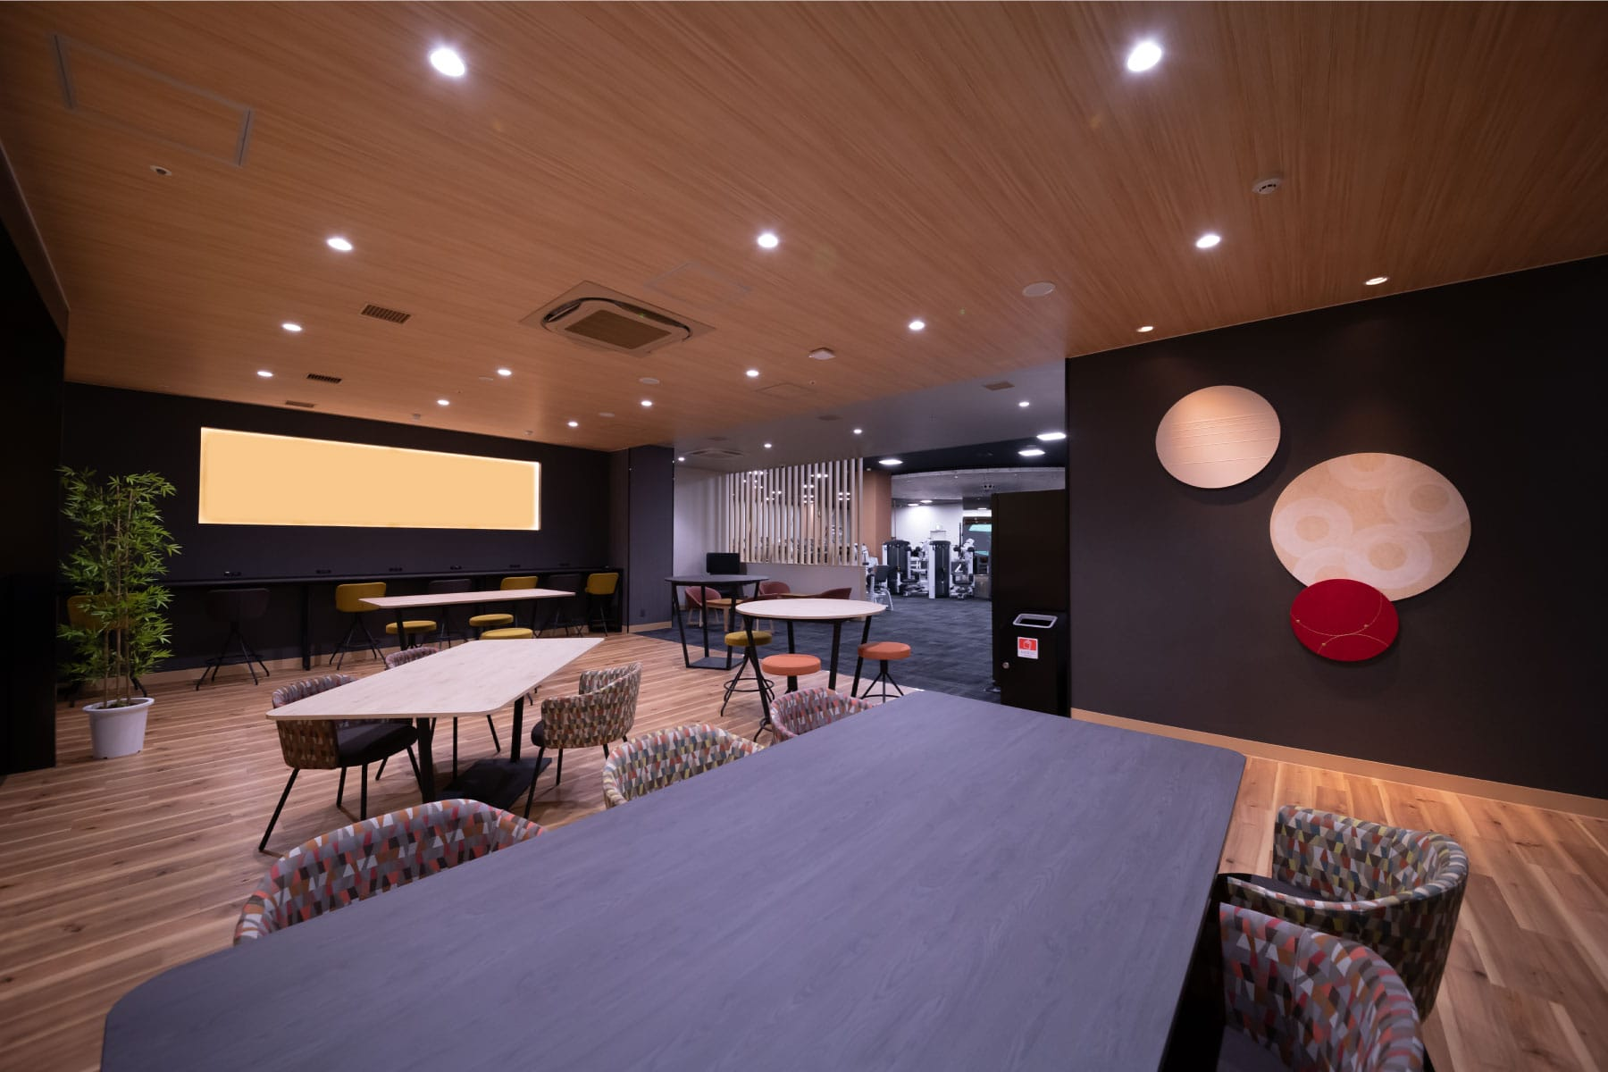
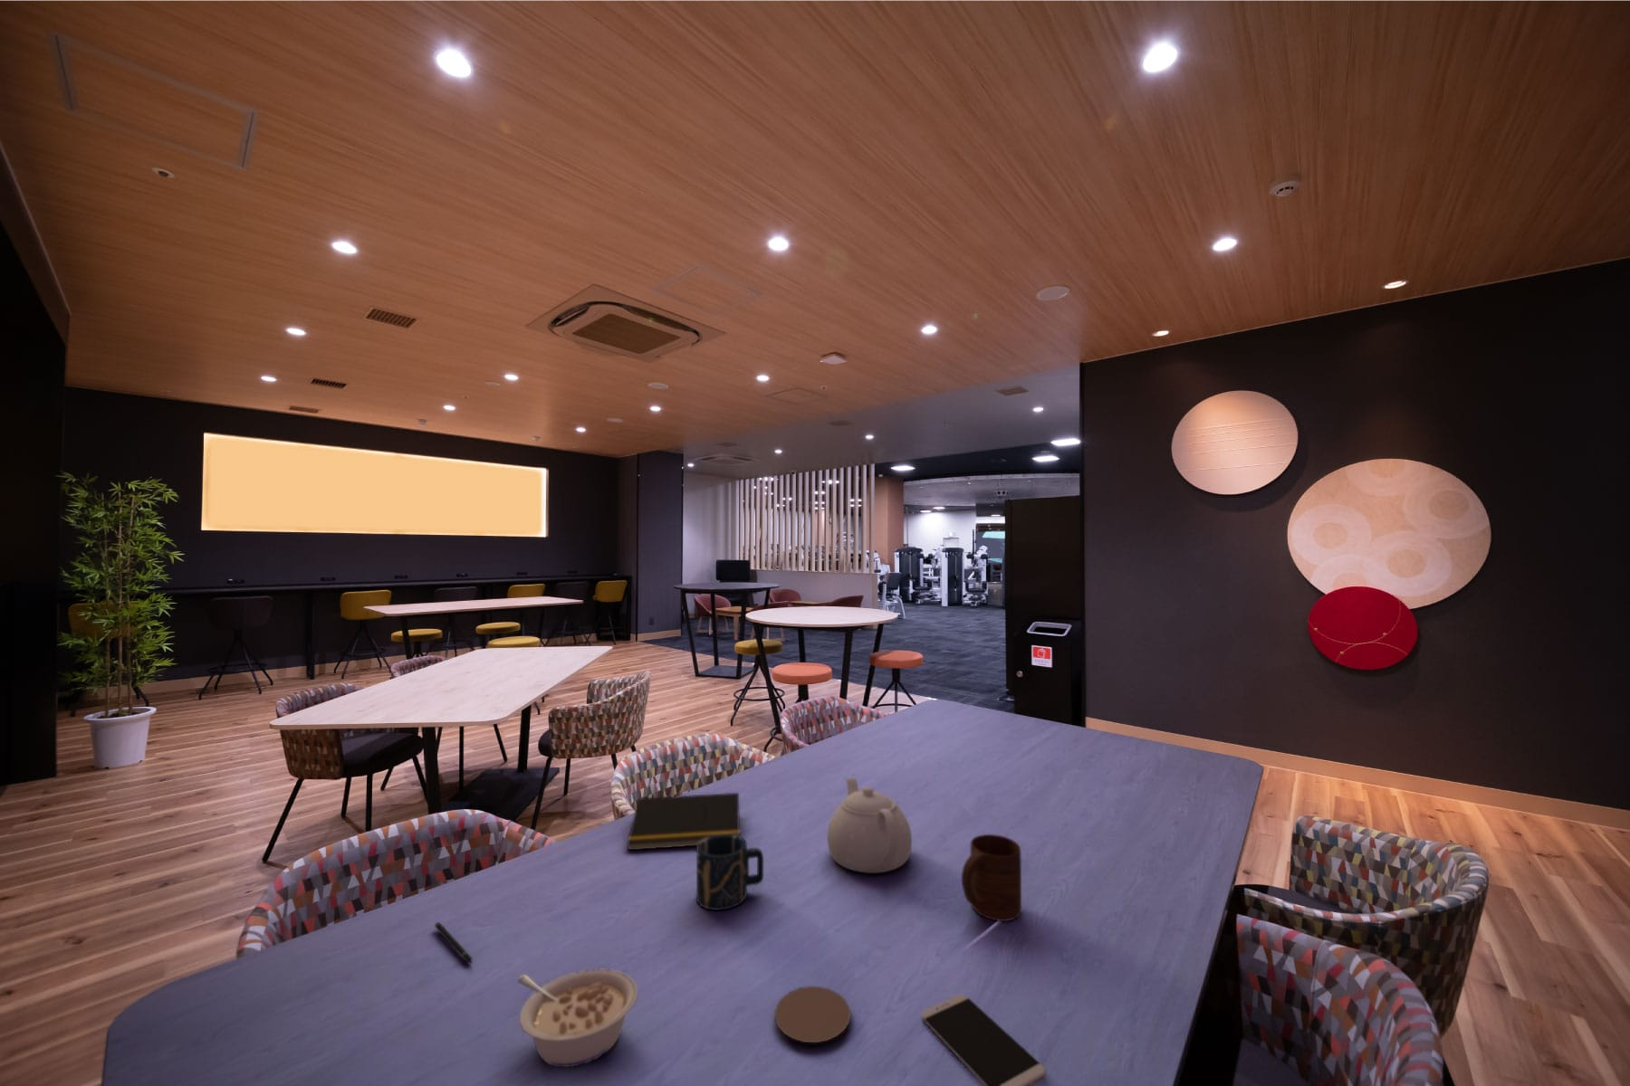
+ cup (730, 869)
+ cup (992, 880)
+ notepad (686, 819)
+ legume (575, 1017)
+ coaster (813, 1017)
+ pen (454, 942)
+ teapot (870, 822)
+ smartphone (980, 1041)
